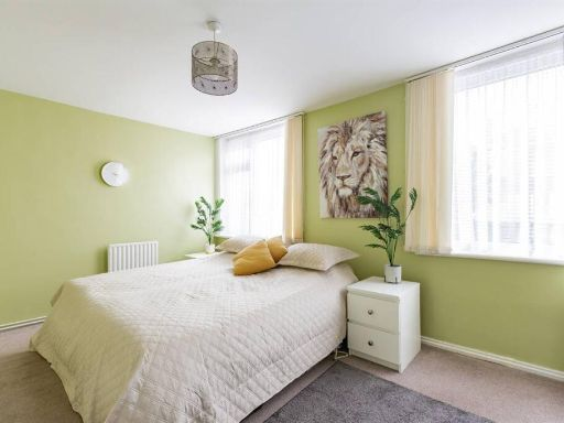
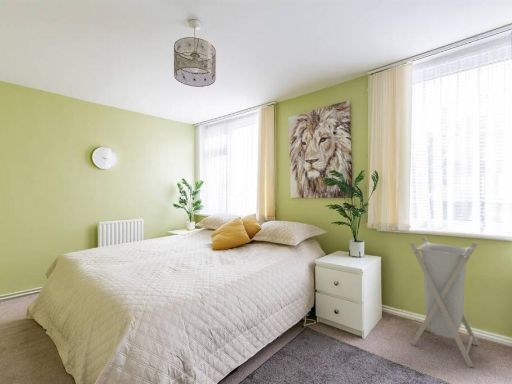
+ laundry hamper (444, 293)
